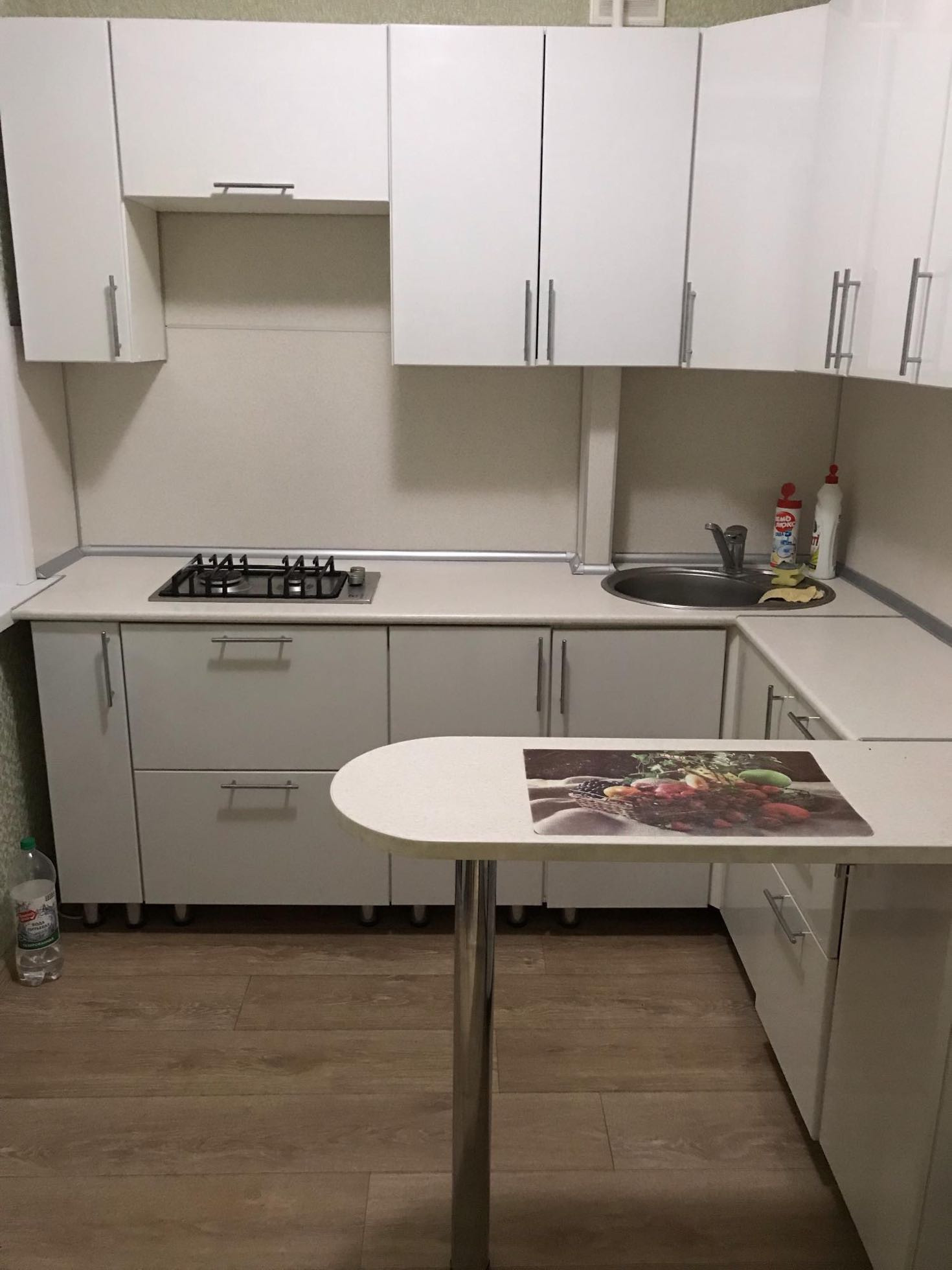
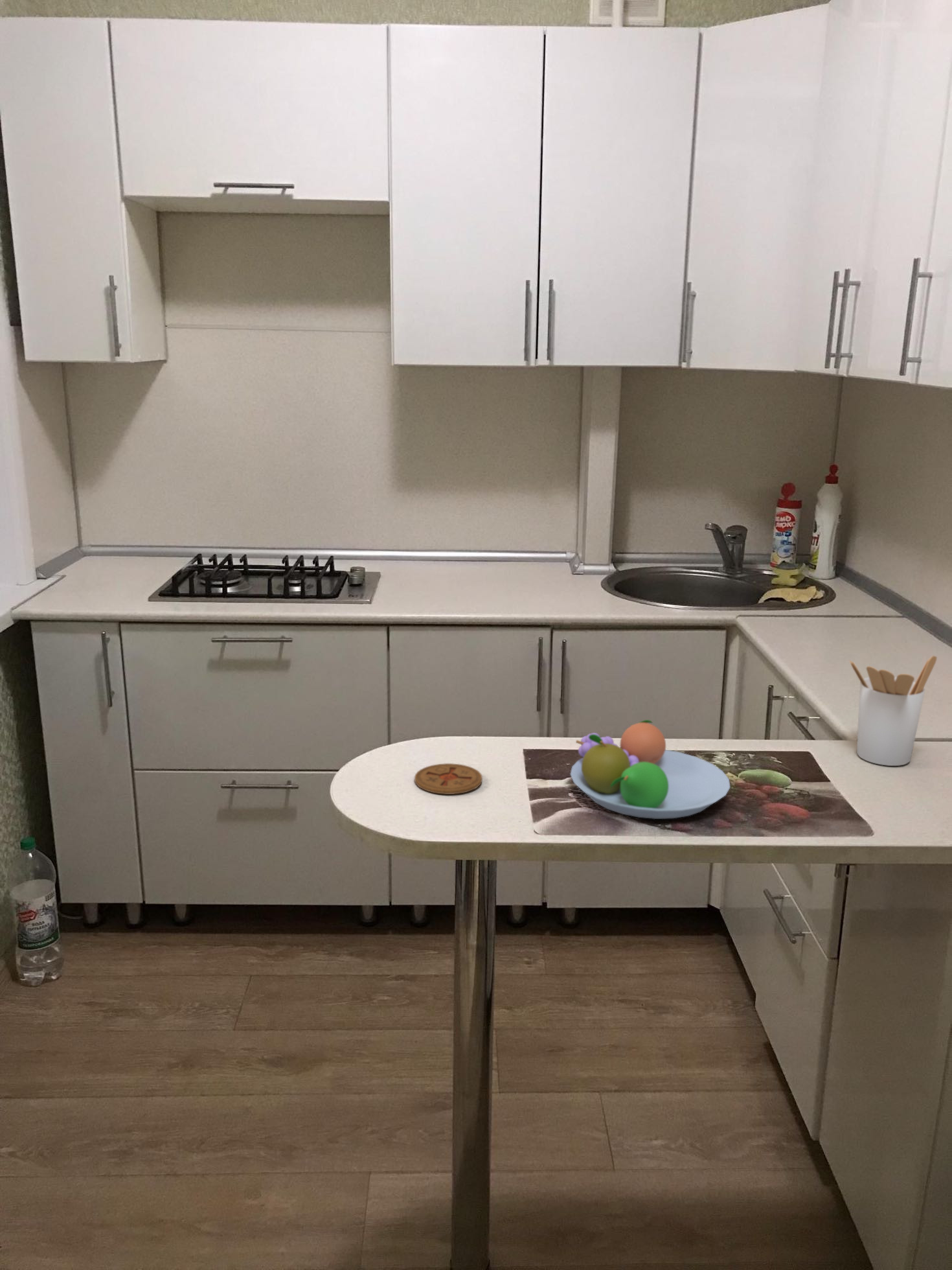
+ utensil holder (889, 708)
+ coaster (448, 778)
+ fruit bowl (646, 764)
